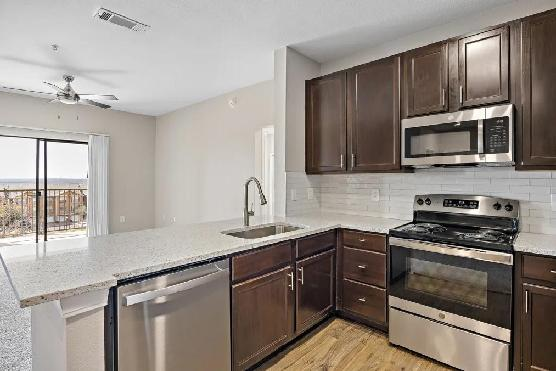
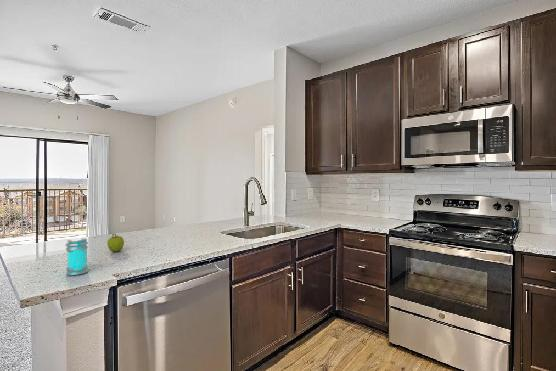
+ jar (77, 255)
+ fruit (115, 242)
